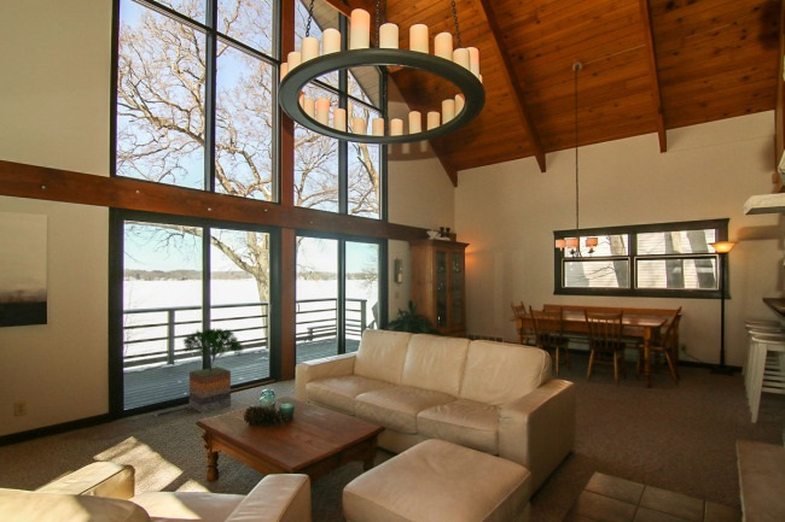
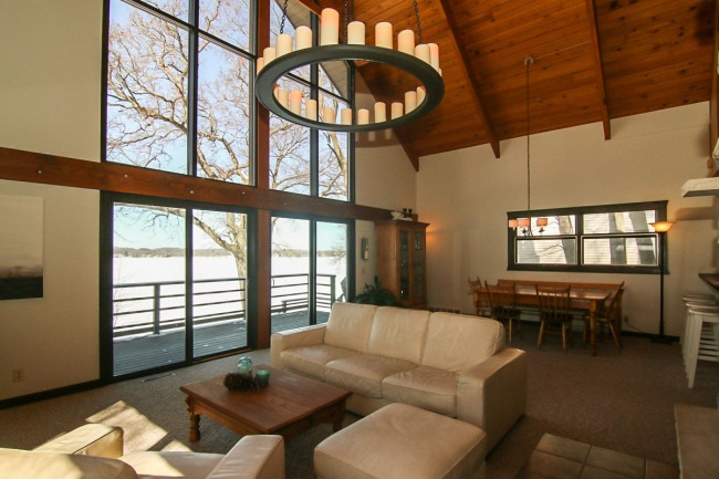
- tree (211, 365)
